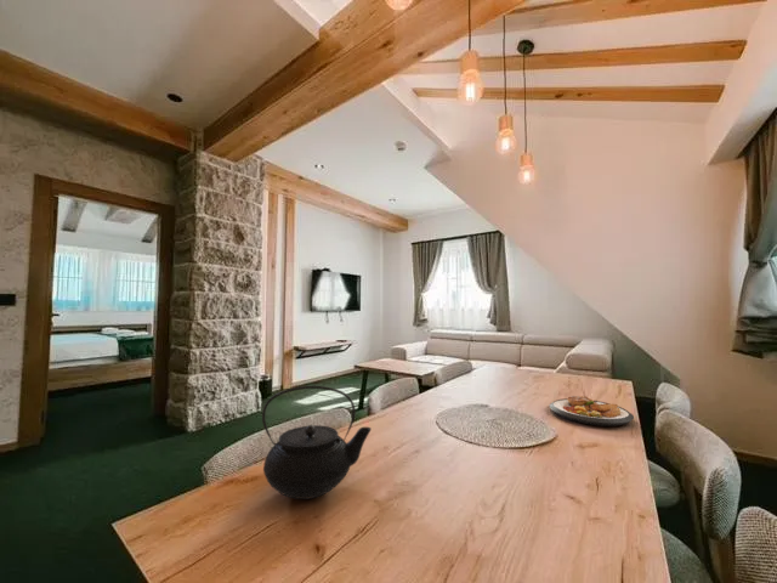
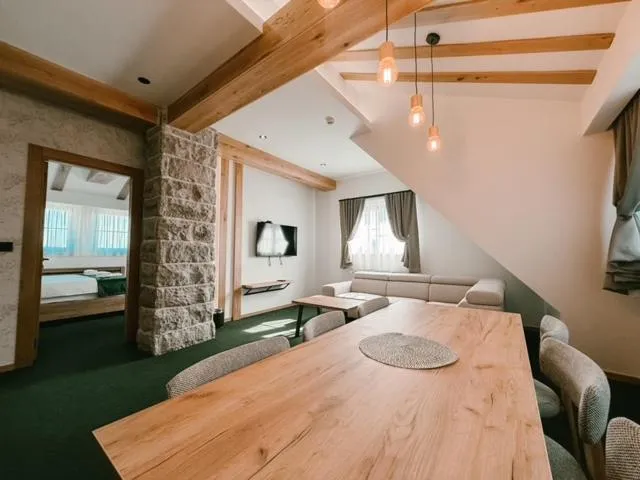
- teapot (317, 436)
- plate (589, 408)
